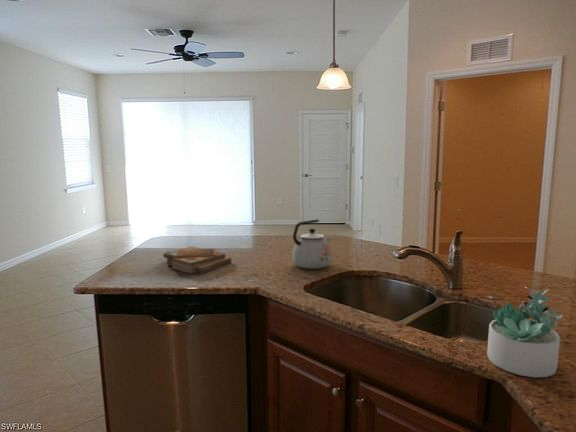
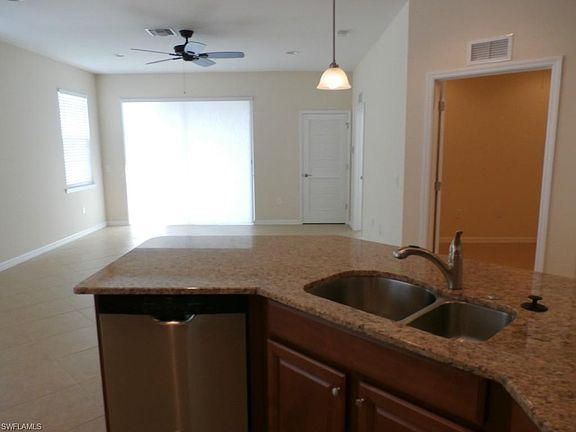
- clipboard (197, 257)
- succulent plant (522, 325)
- kettle (312, 243)
